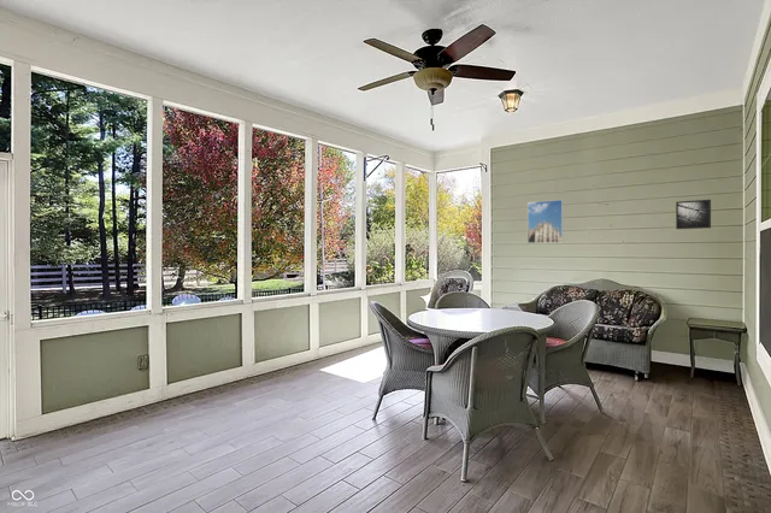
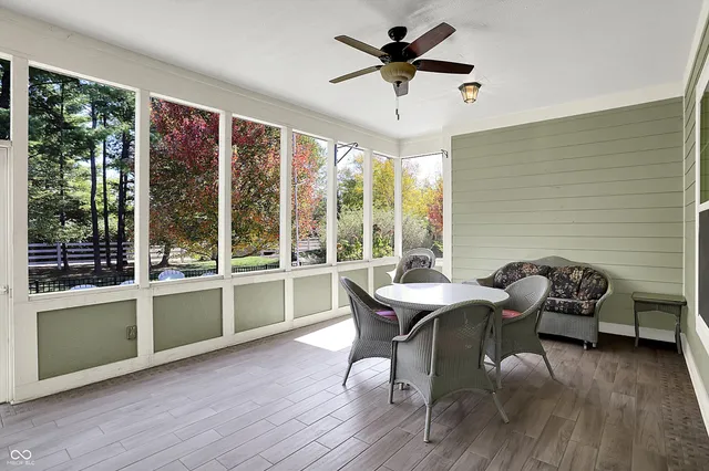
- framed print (693, 214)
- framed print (545, 222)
